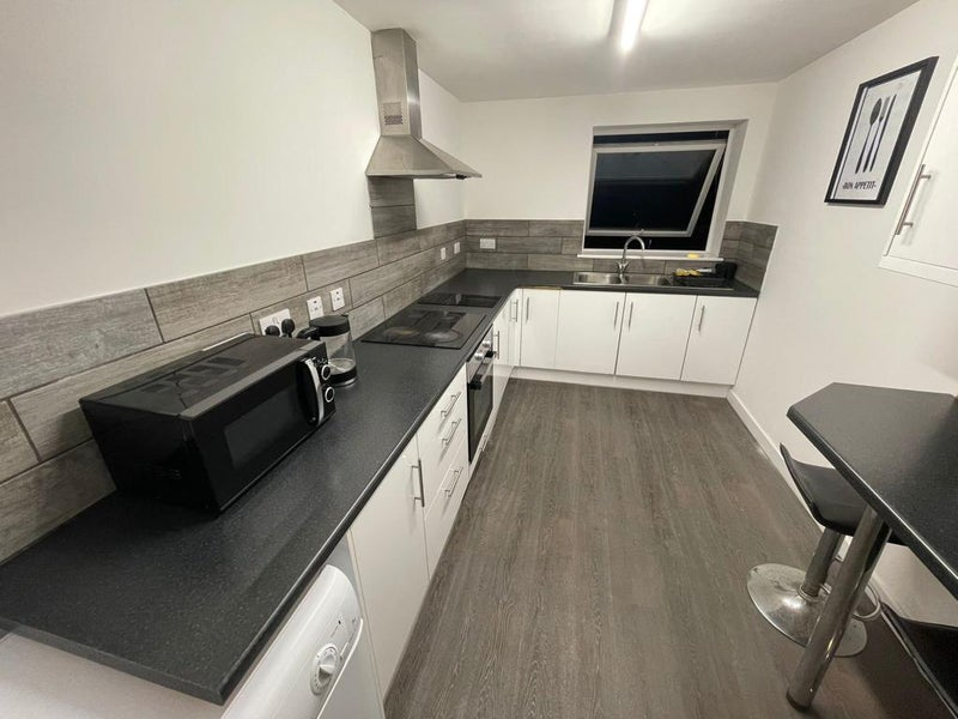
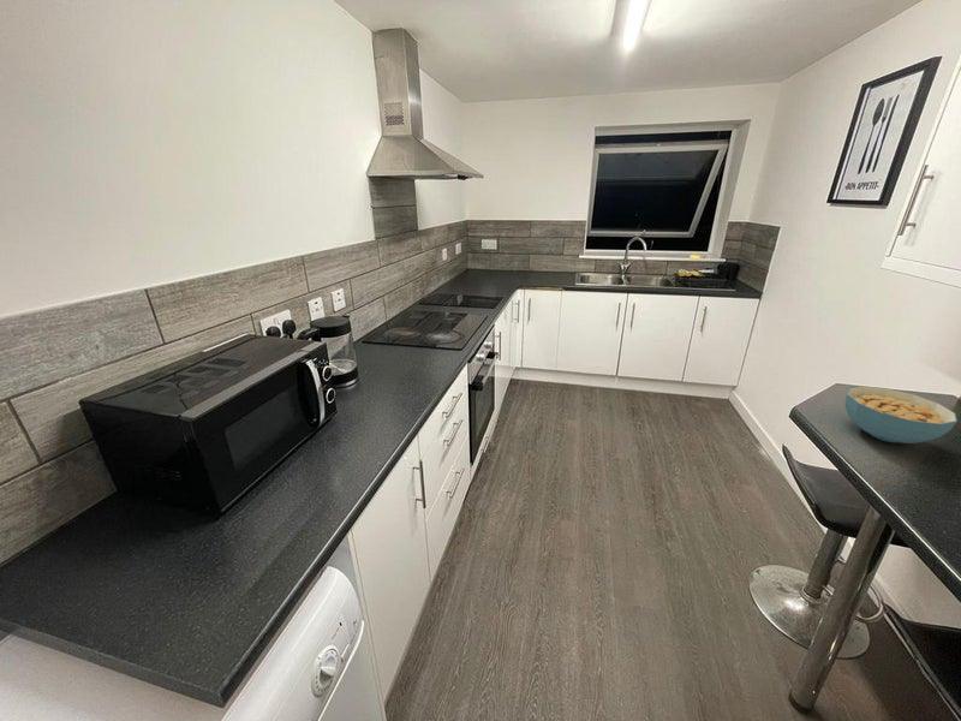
+ cereal bowl (890, 419)
